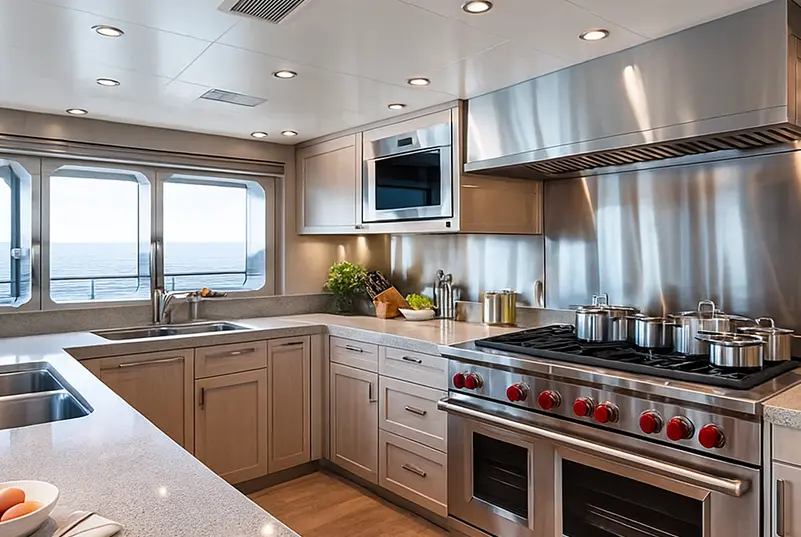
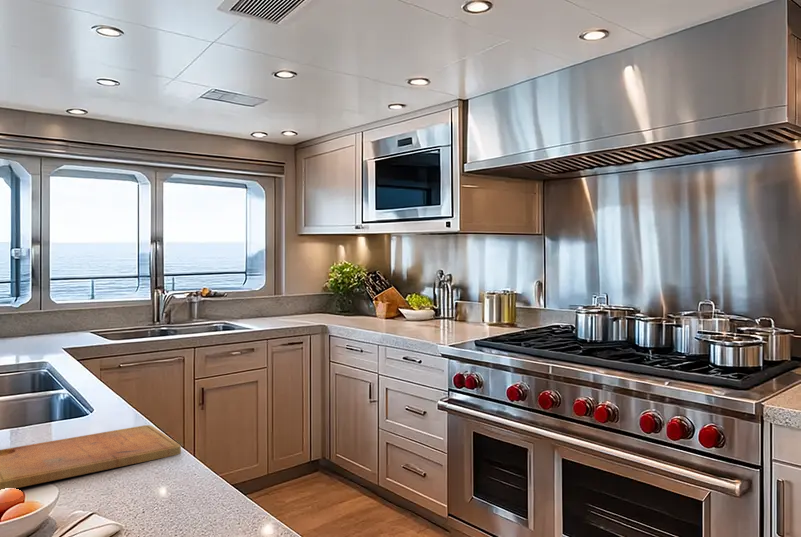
+ cutting board (84, 453)
